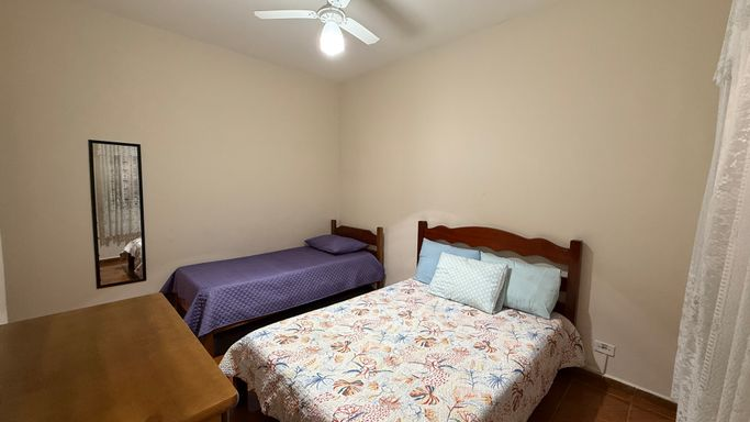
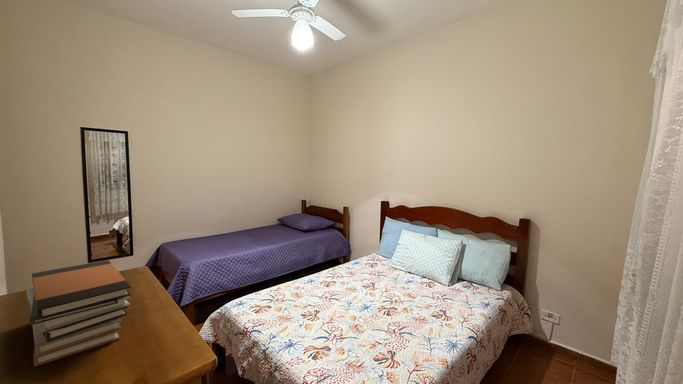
+ book stack (78, 303)
